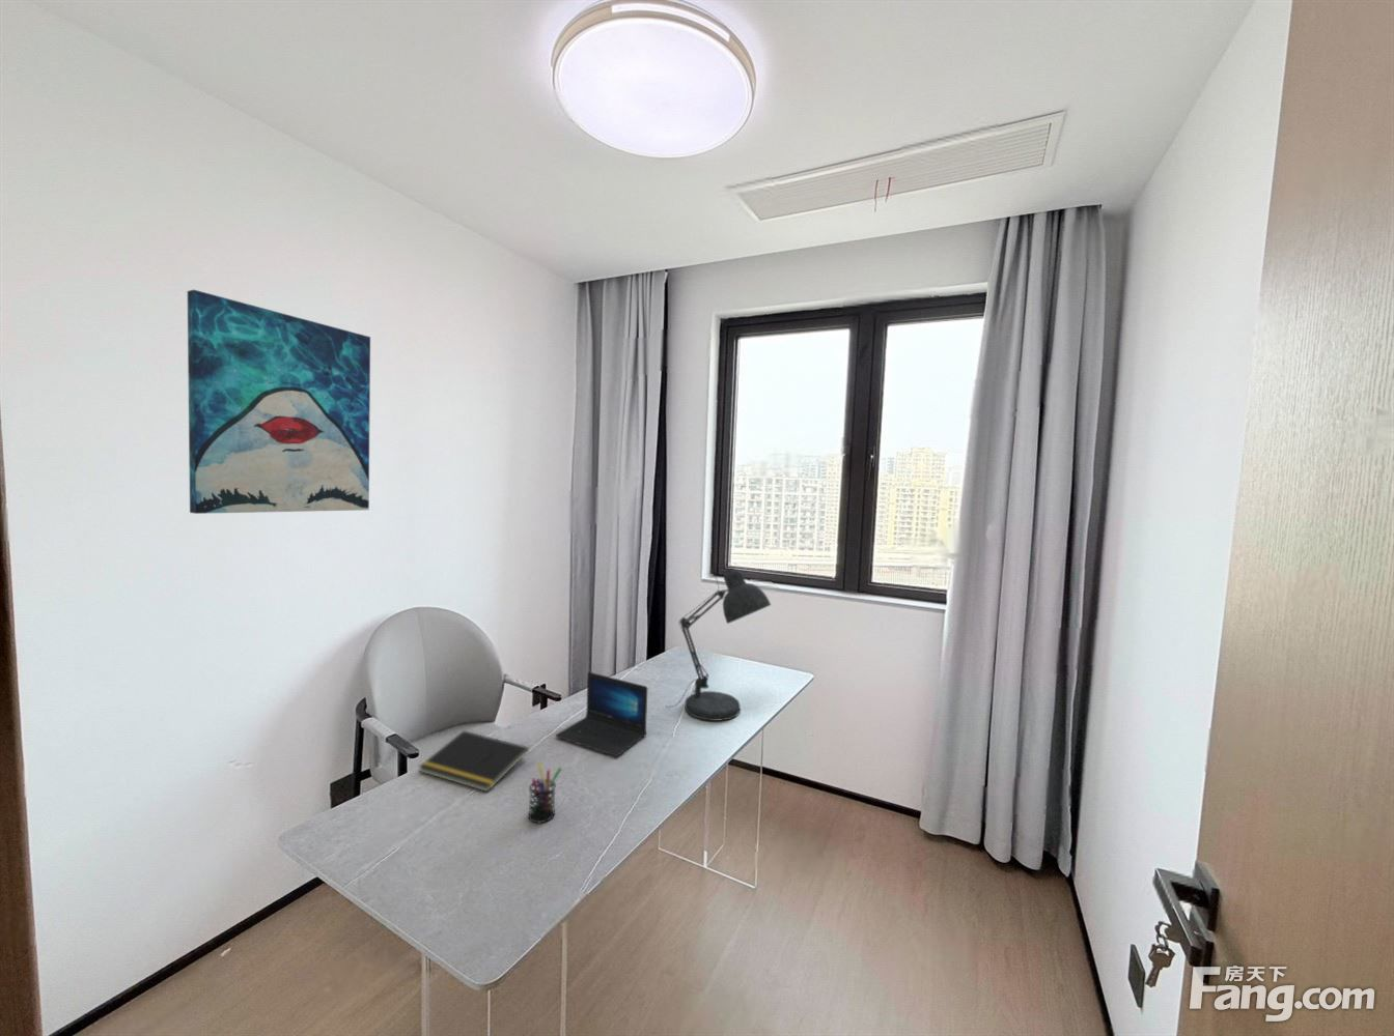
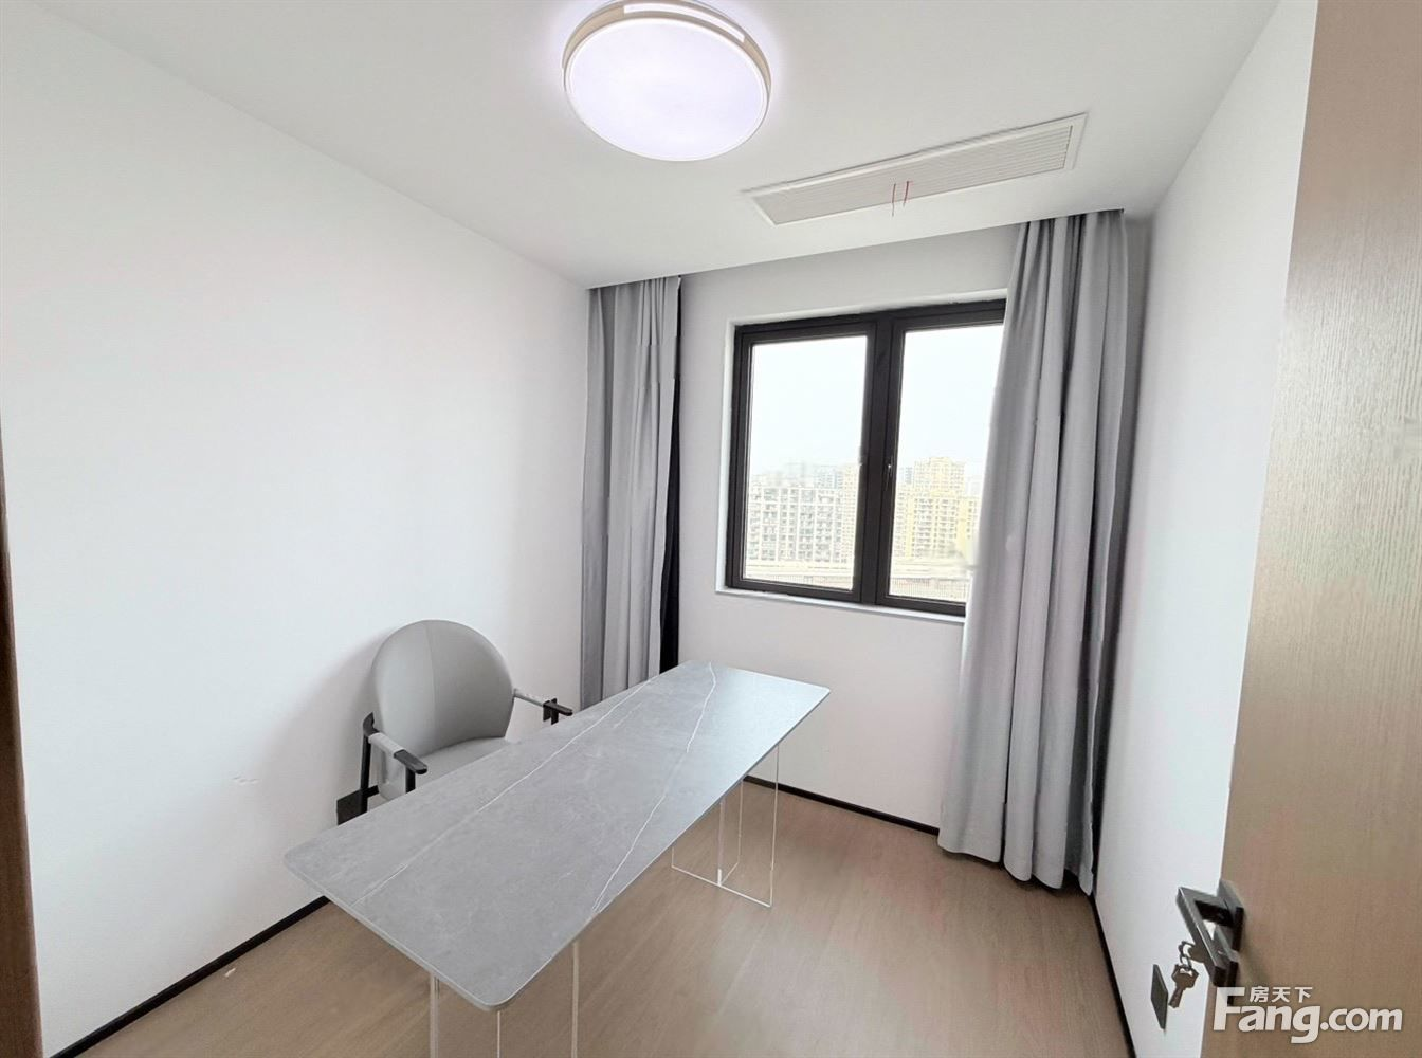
- desk lamp (727, 622)
- notepad (474, 758)
- laptop (601, 711)
- wall art (290, 415)
- pen holder (546, 789)
